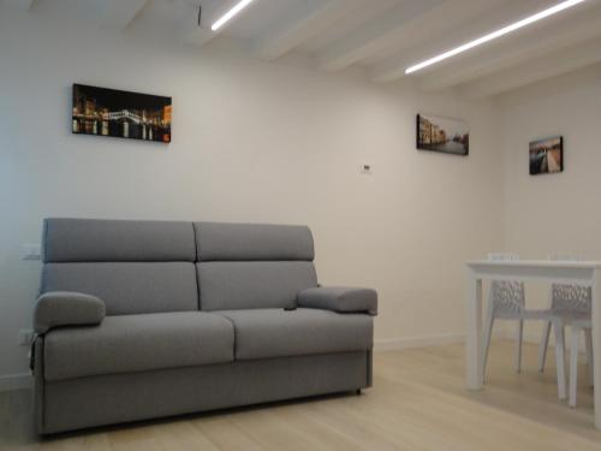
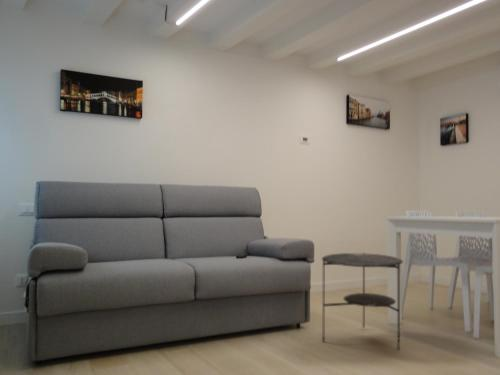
+ side table (360, 298)
